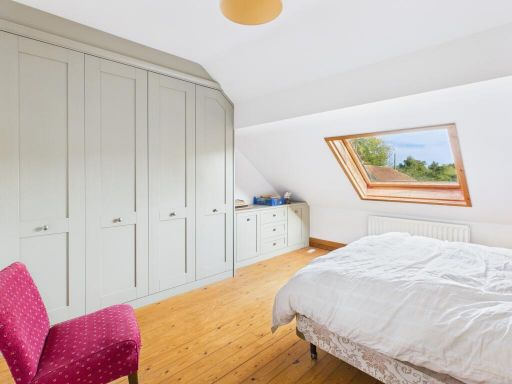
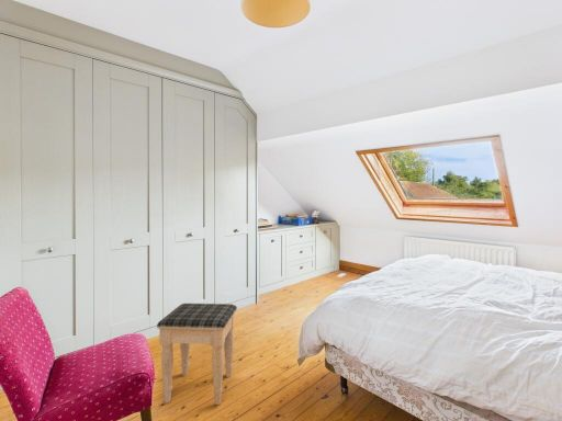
+ footstool (200, 343)
